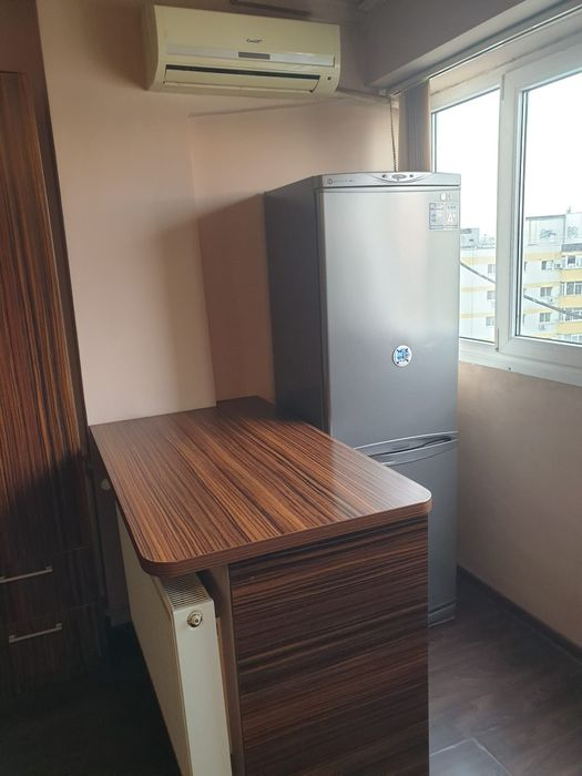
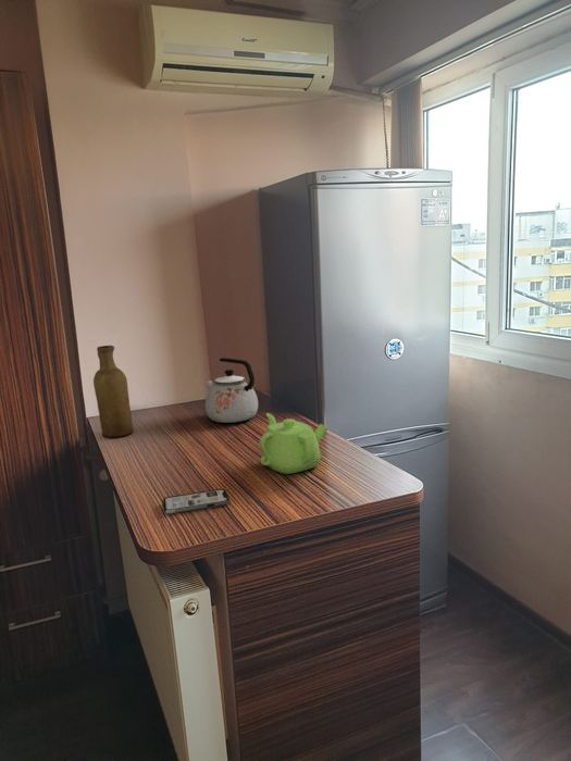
+ vase (111, 390)
+ phone case (196, 501)
+ teapot (290, 441)
+ kettle (229, 388)
